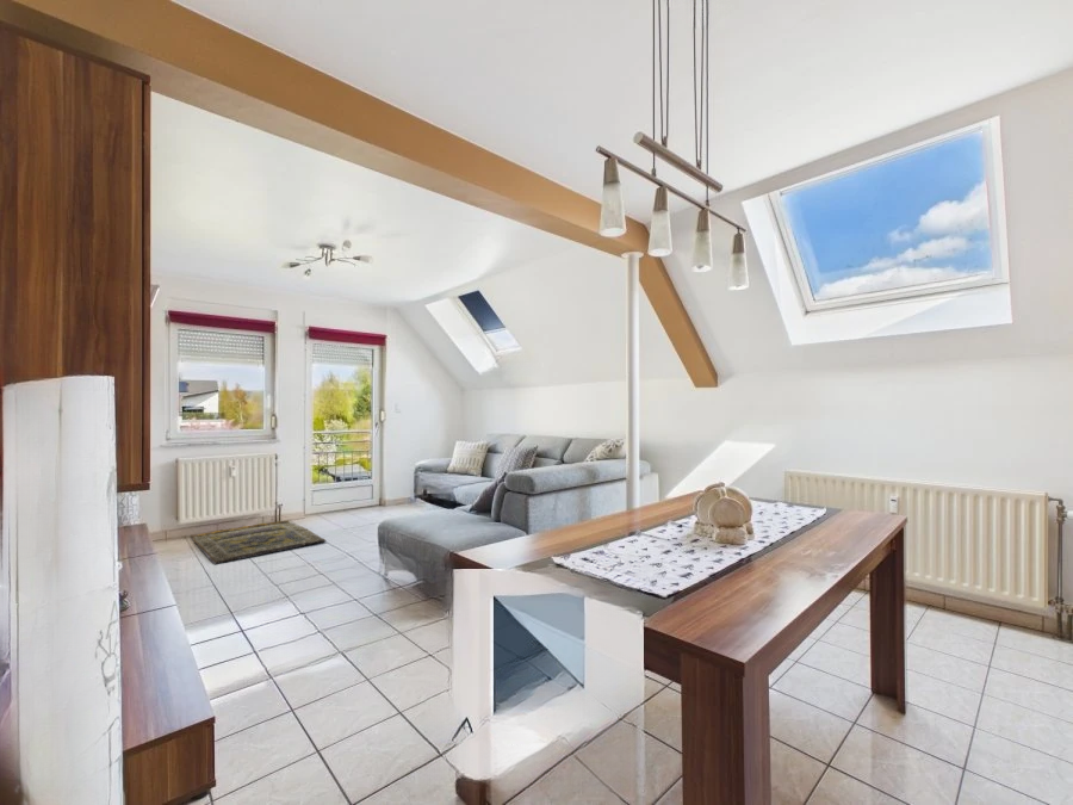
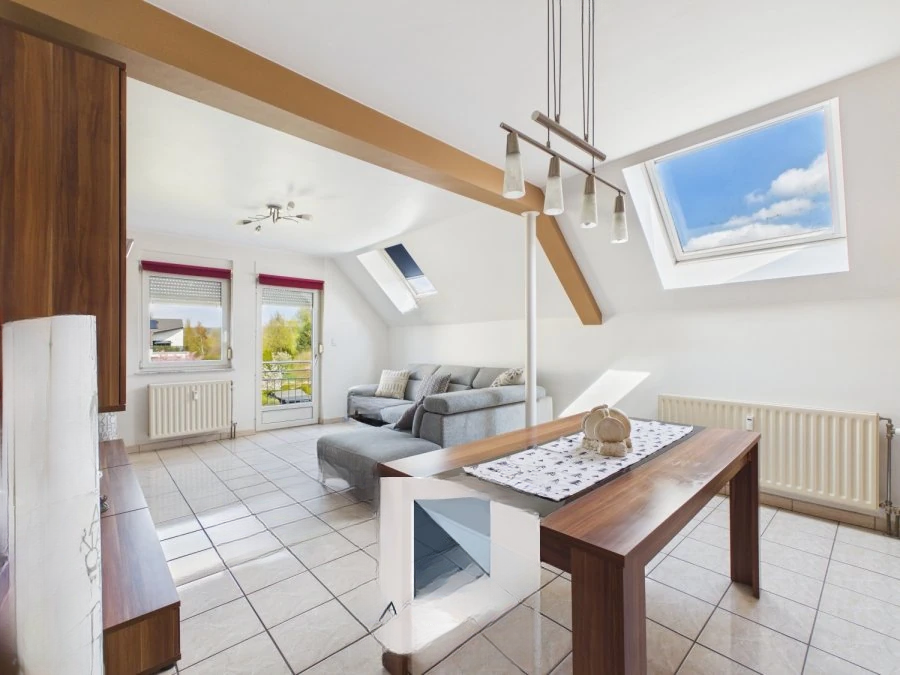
- rug (256, 537)
